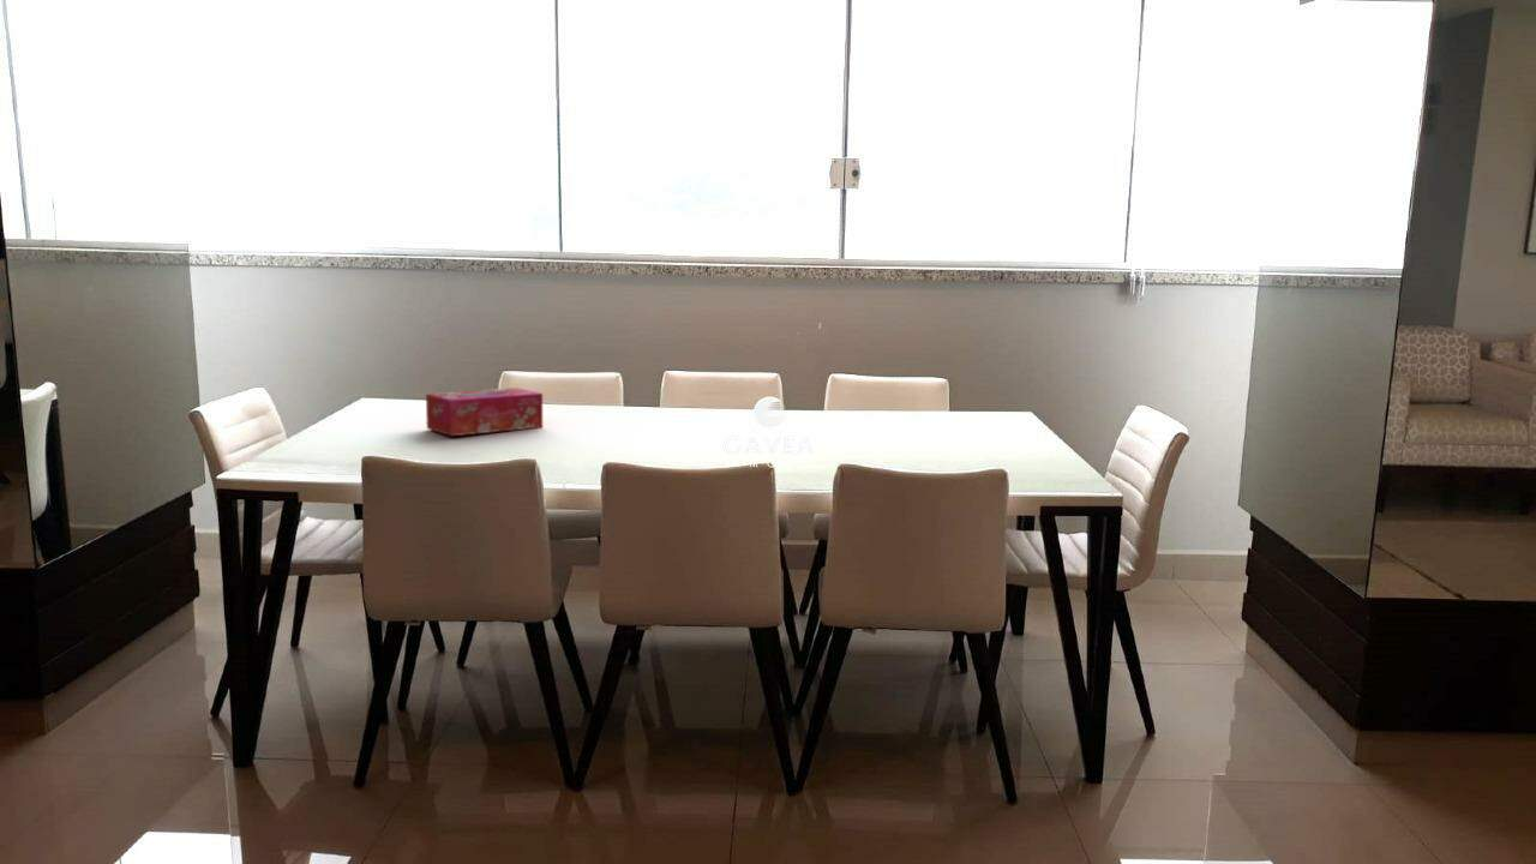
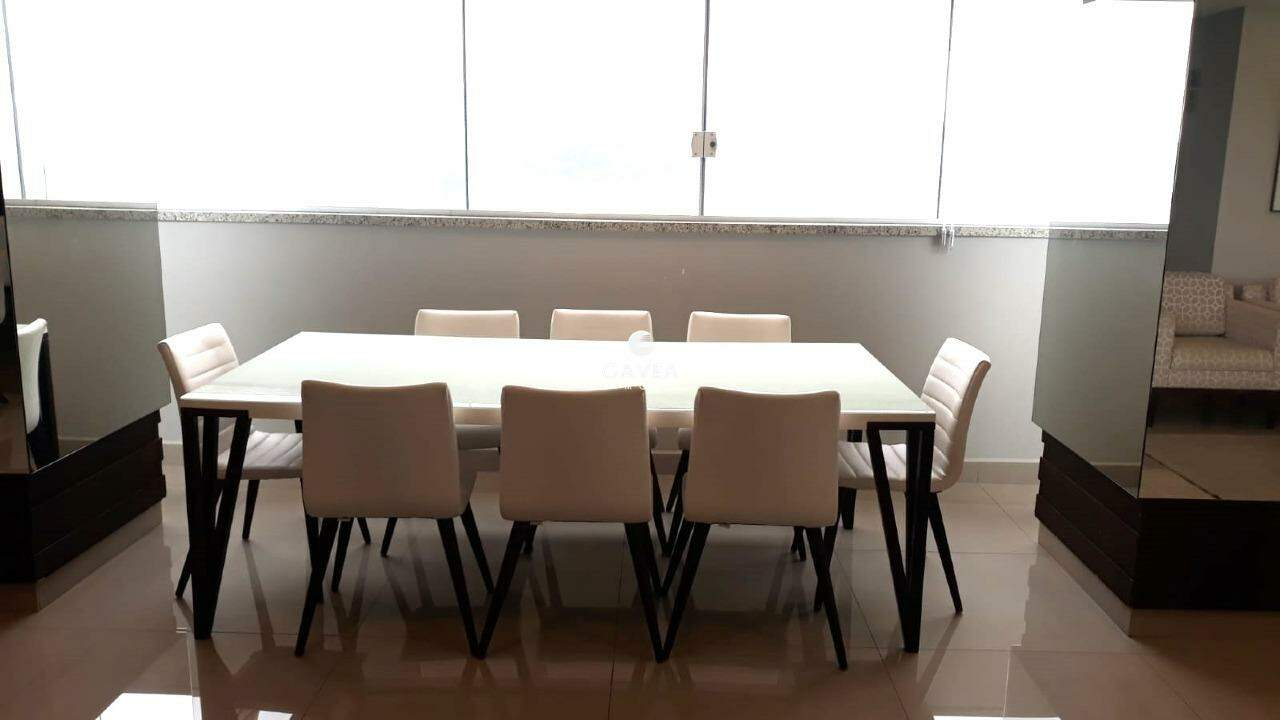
- tissue box (485, 410)
